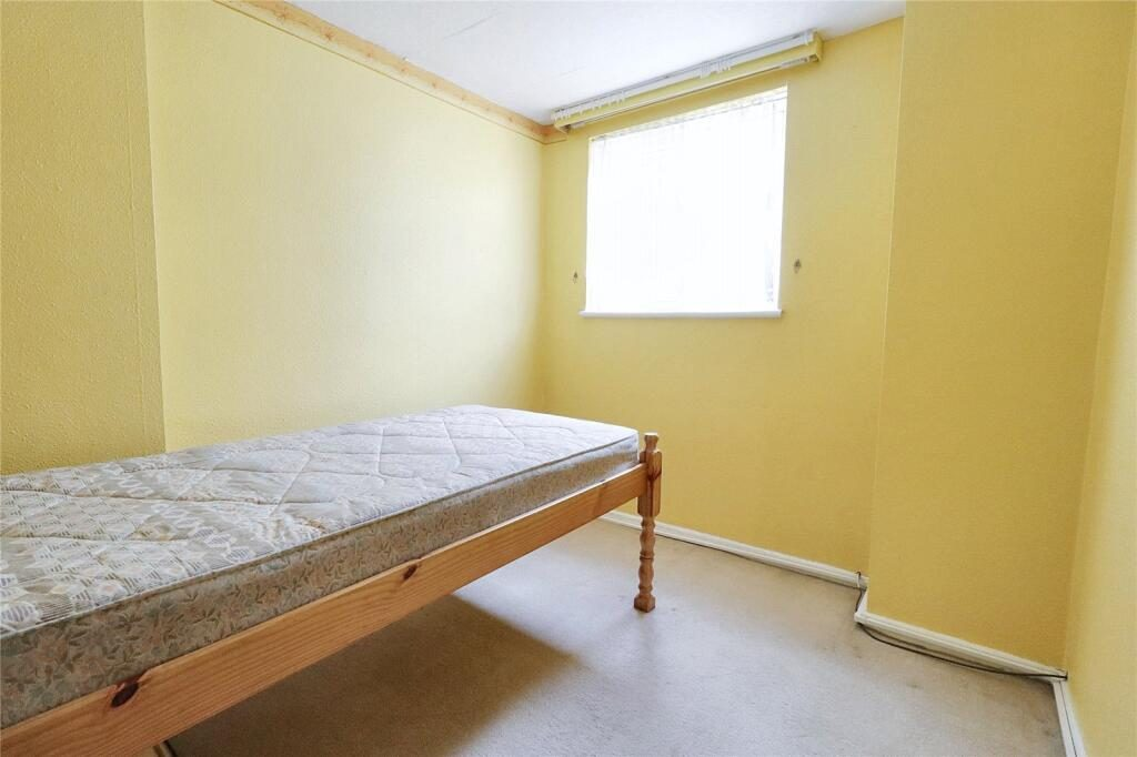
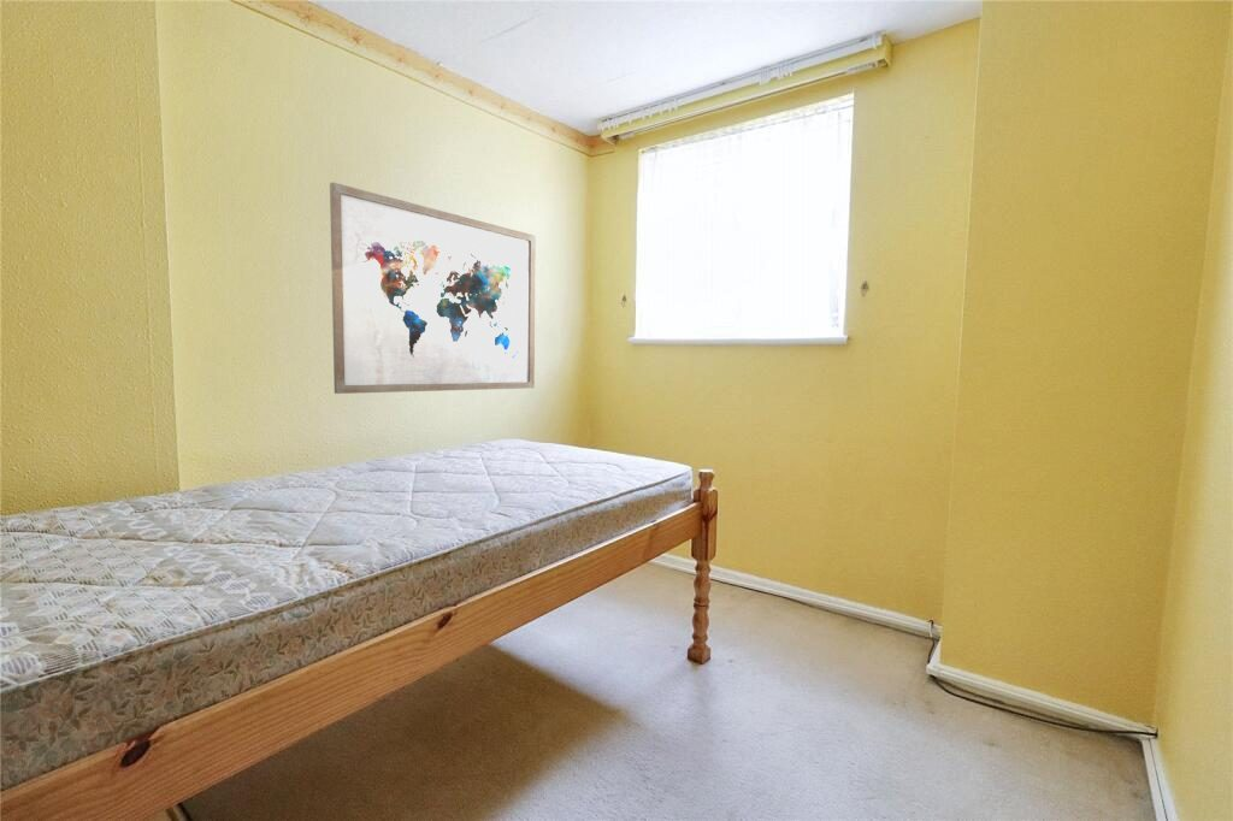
+ wall art (449, 302)
